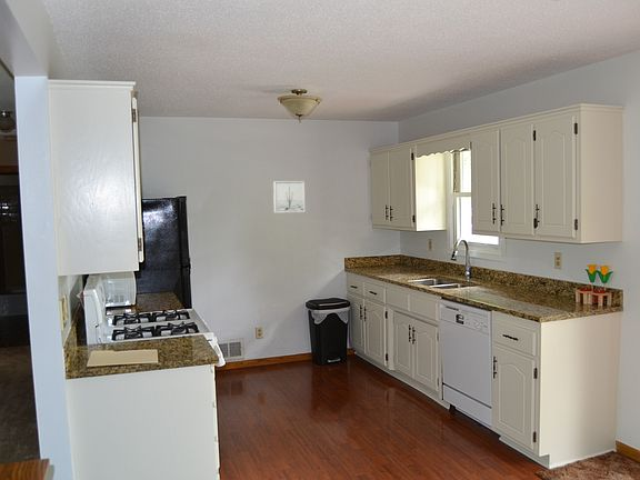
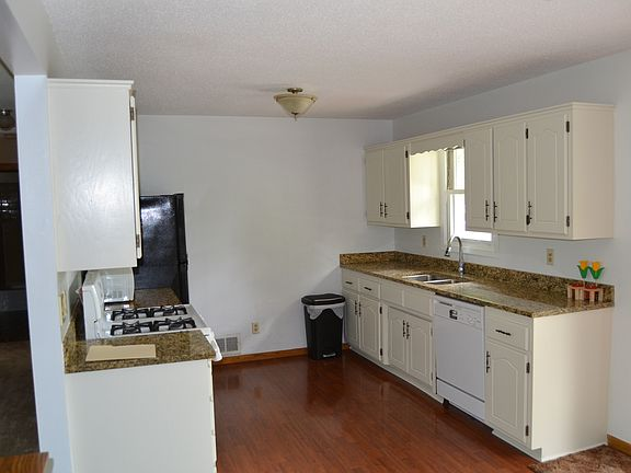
- wall art (289, 197)
